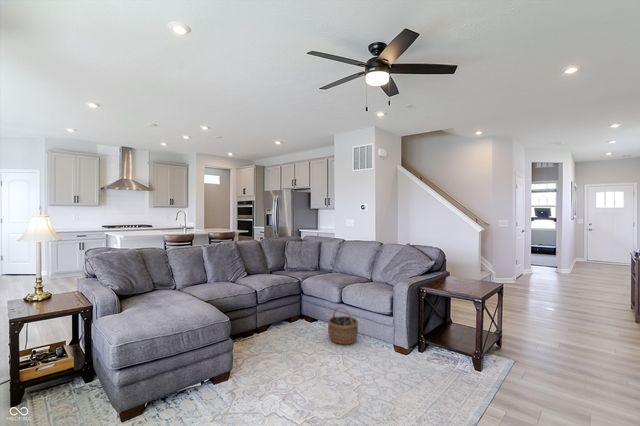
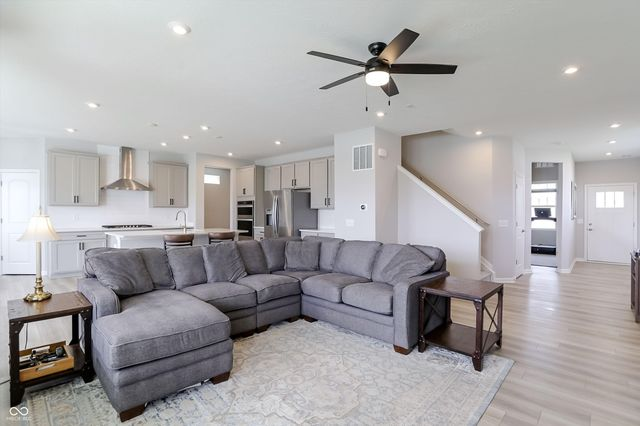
- wicker basket (343, 323)
